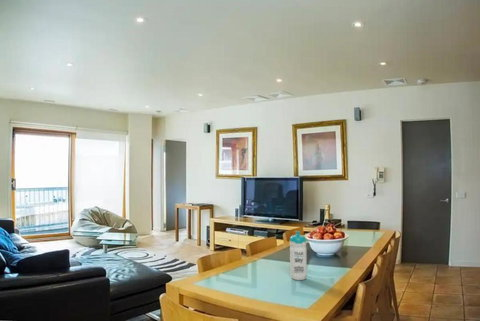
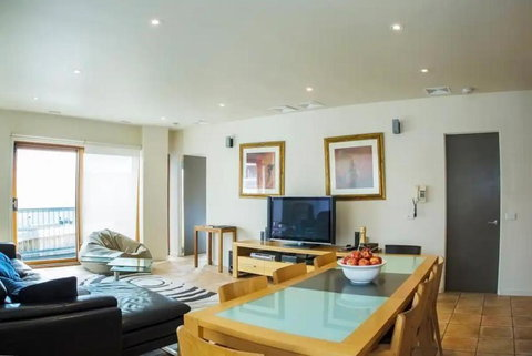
- water bottle (298, 254)
